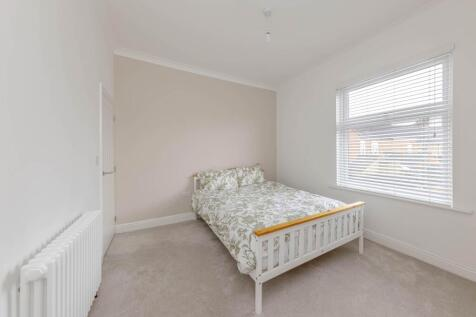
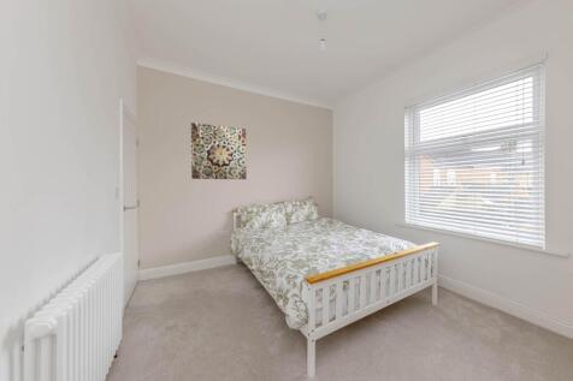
+ wall art (219, 153)
